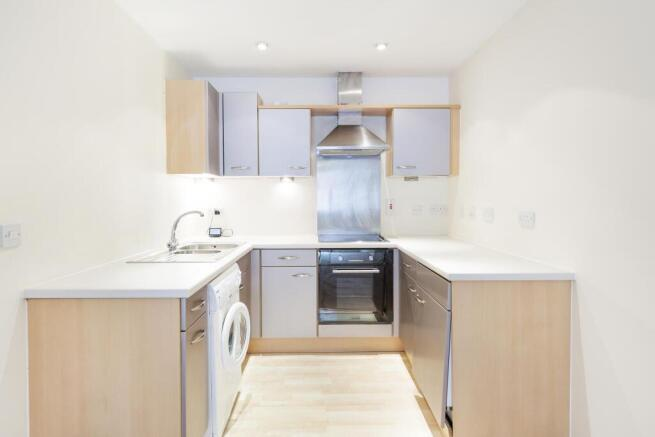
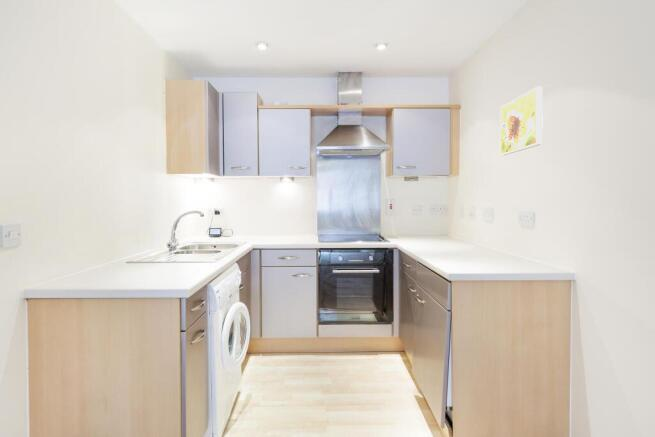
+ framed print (519, 124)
